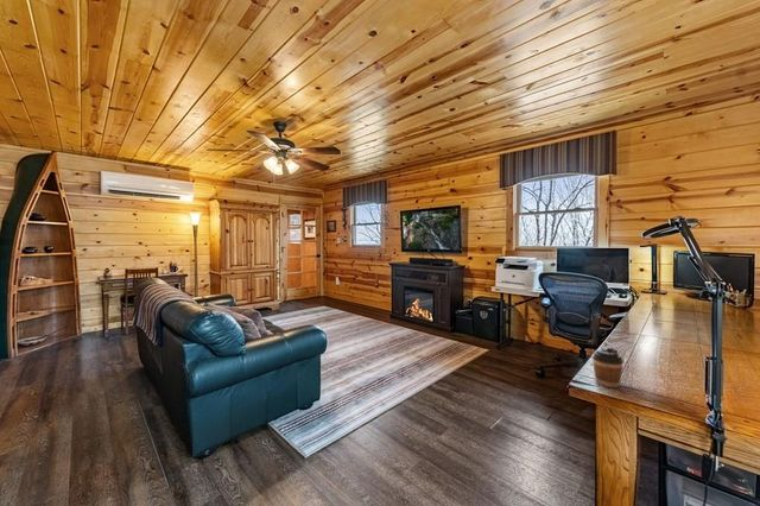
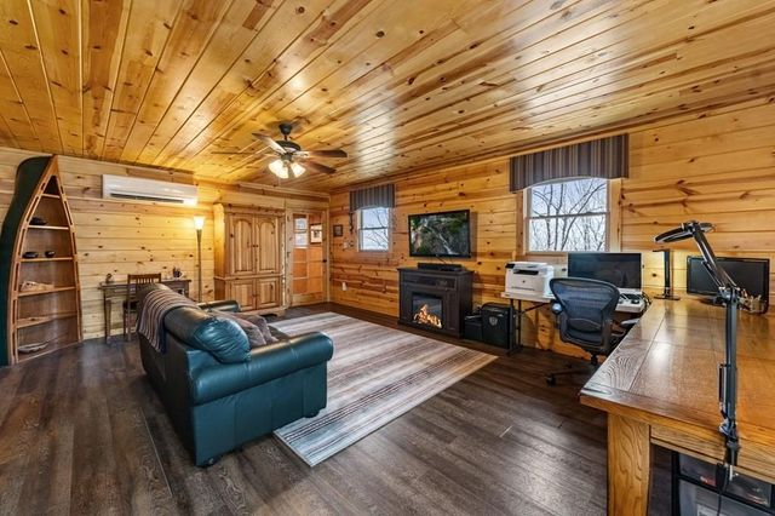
- coffee cup (607, 366)
